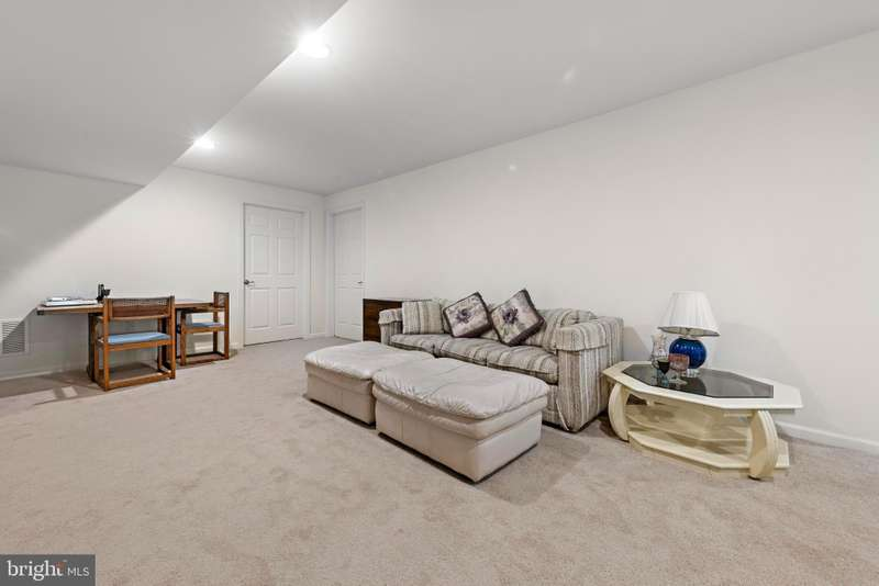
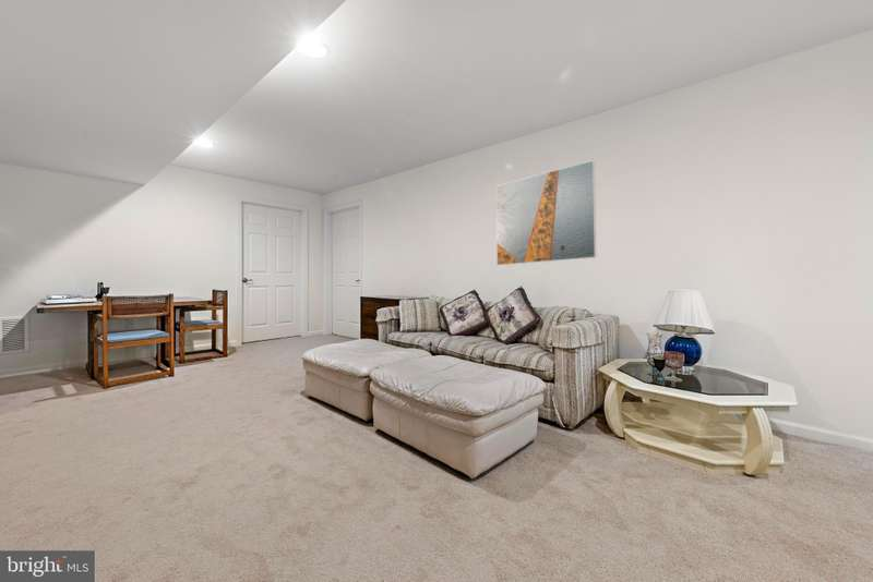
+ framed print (540, 218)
